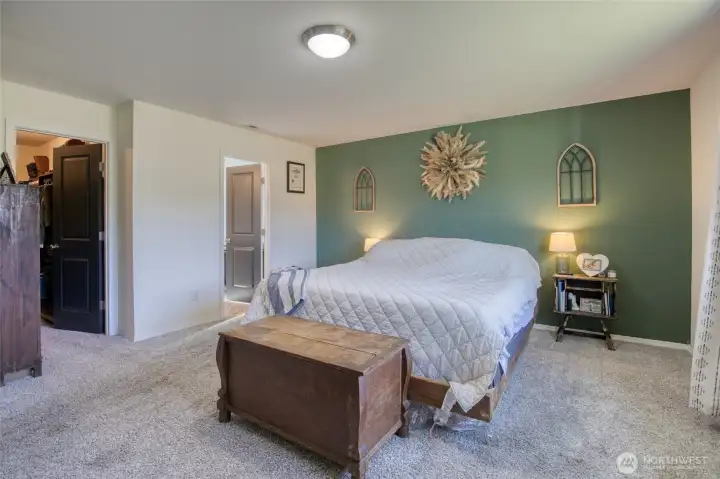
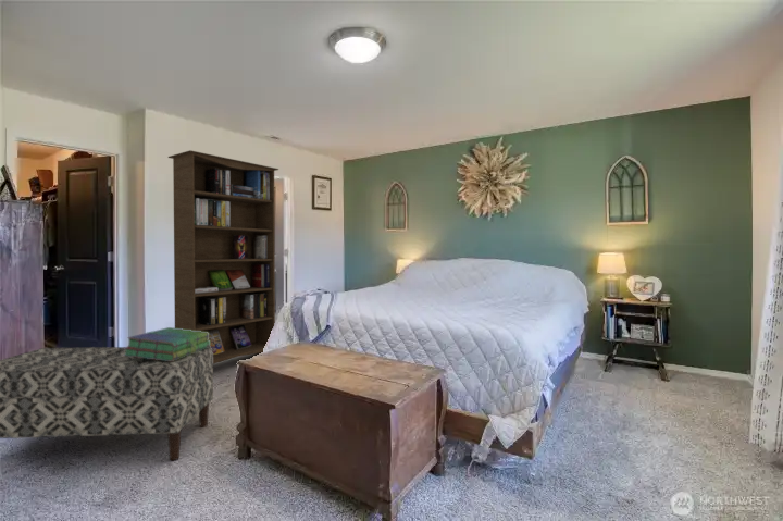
+ bench (102, 400)
+ stack of books (170, 345)
+ bookcase (227, 264)
